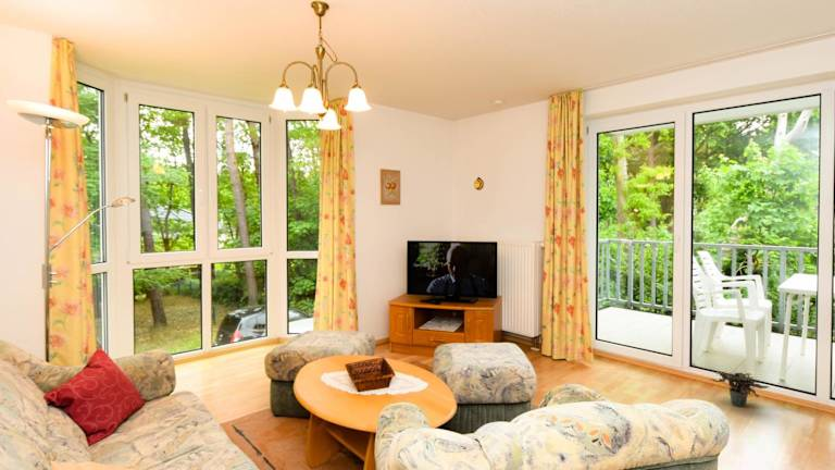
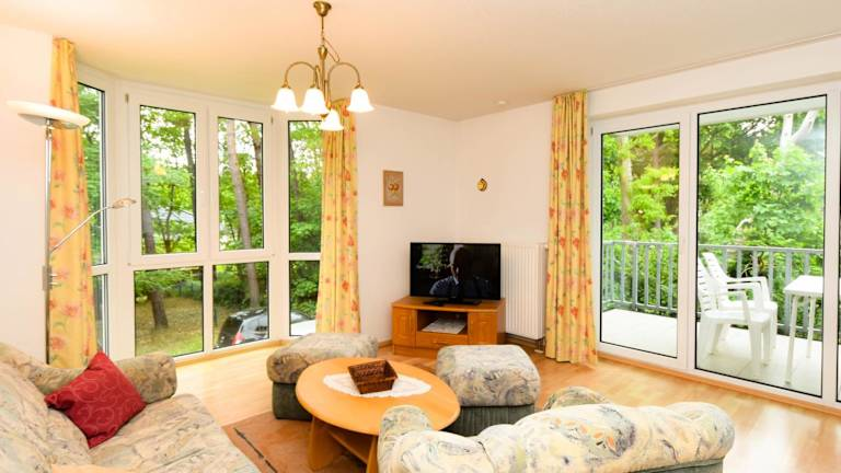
- potted plant (738, 388)
